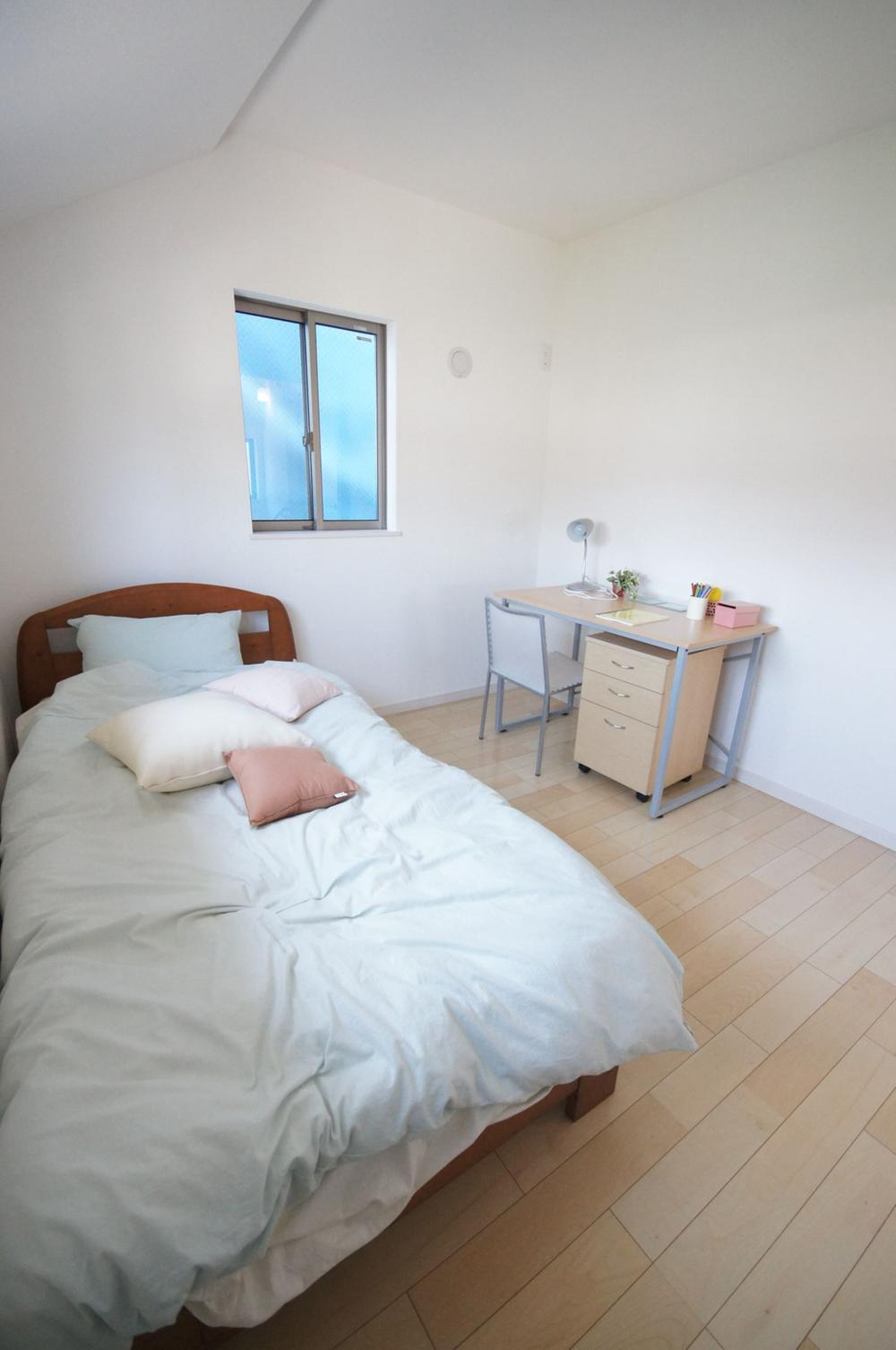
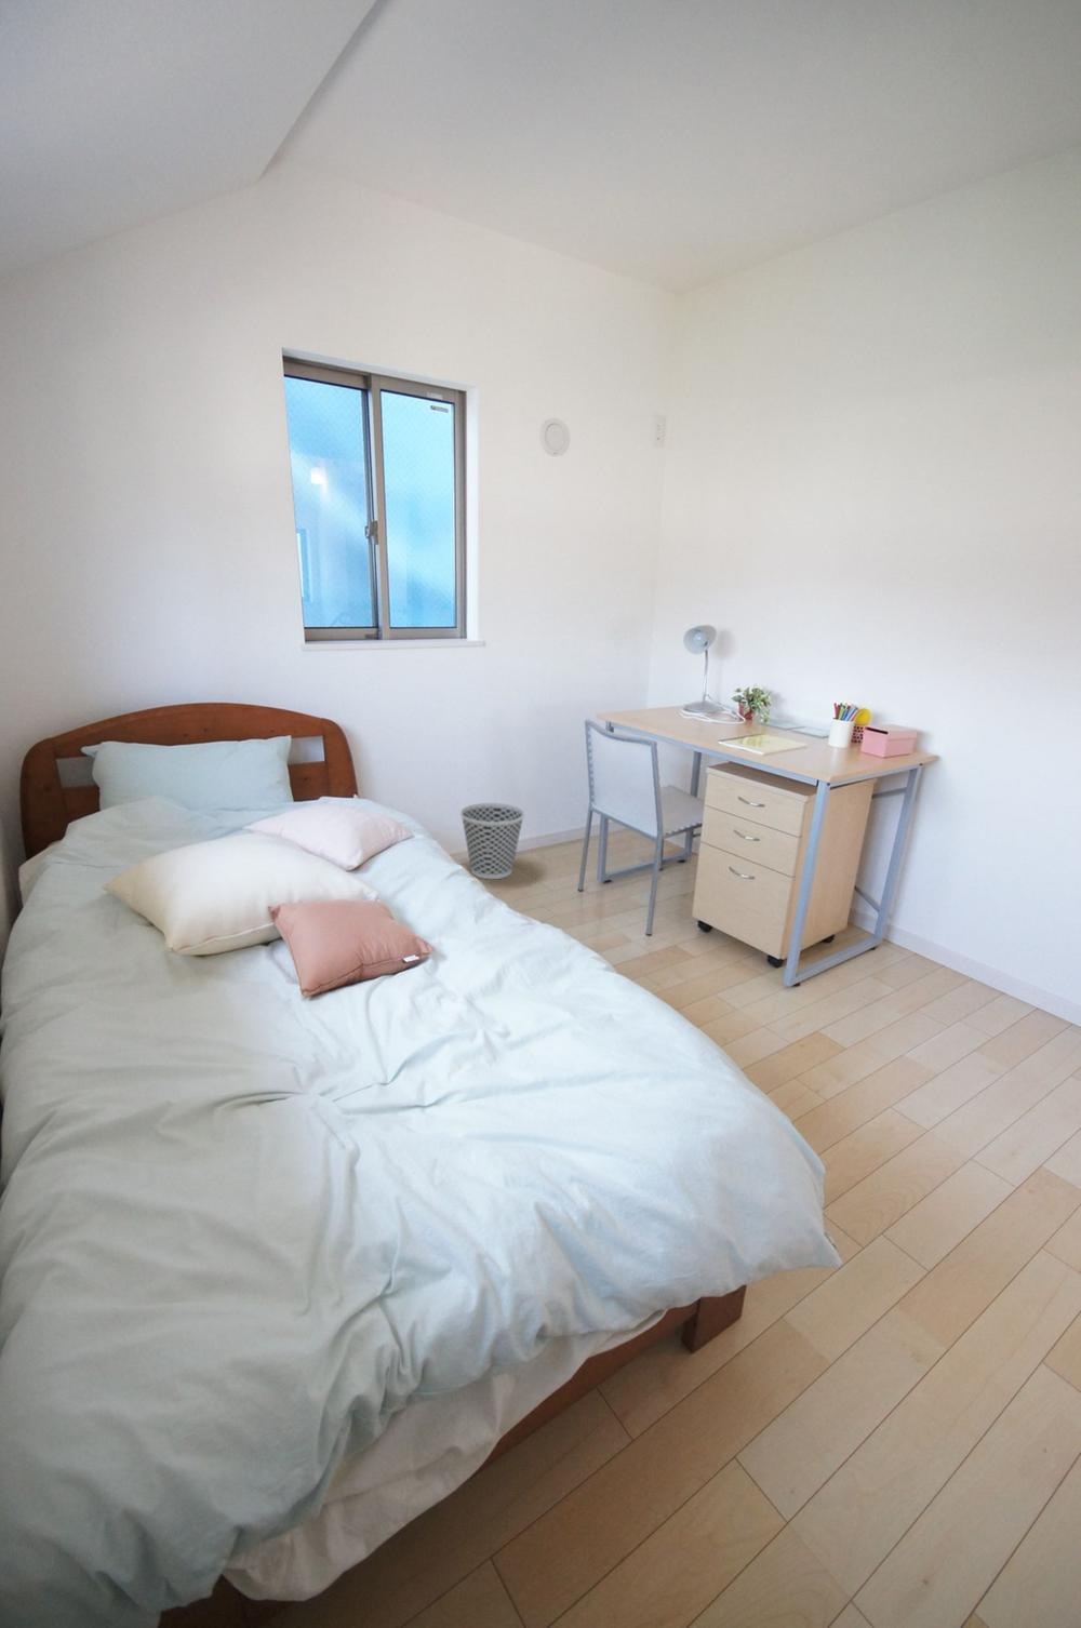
+ wastebasket (492, 841)
